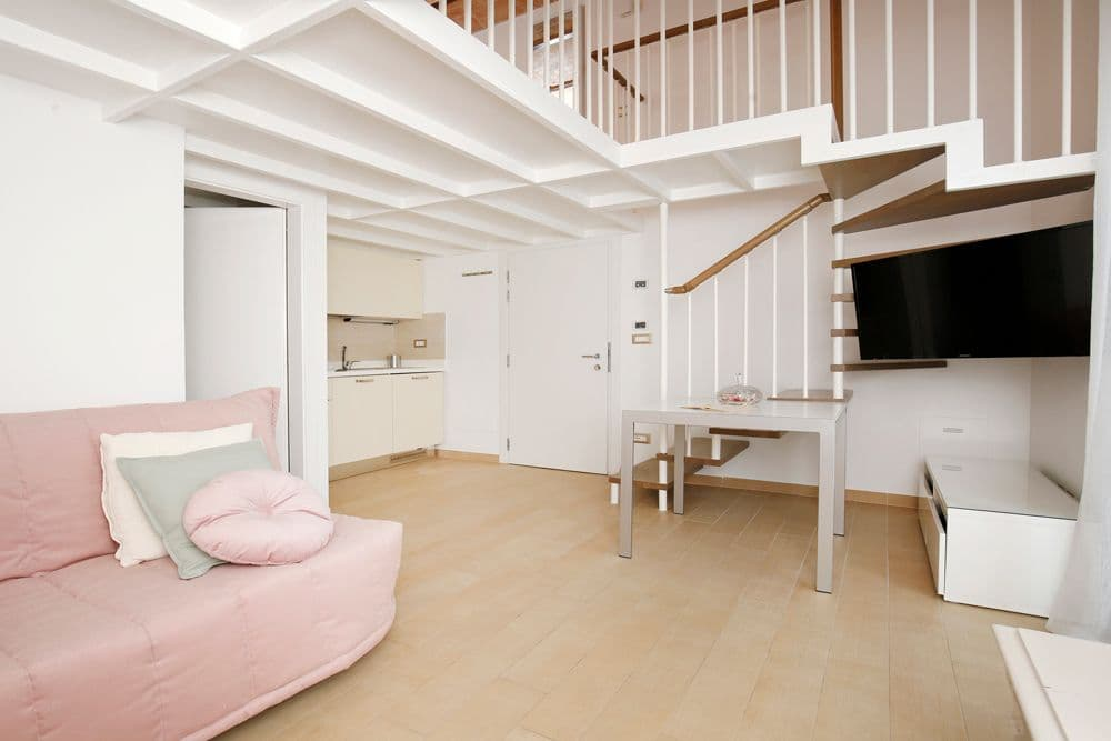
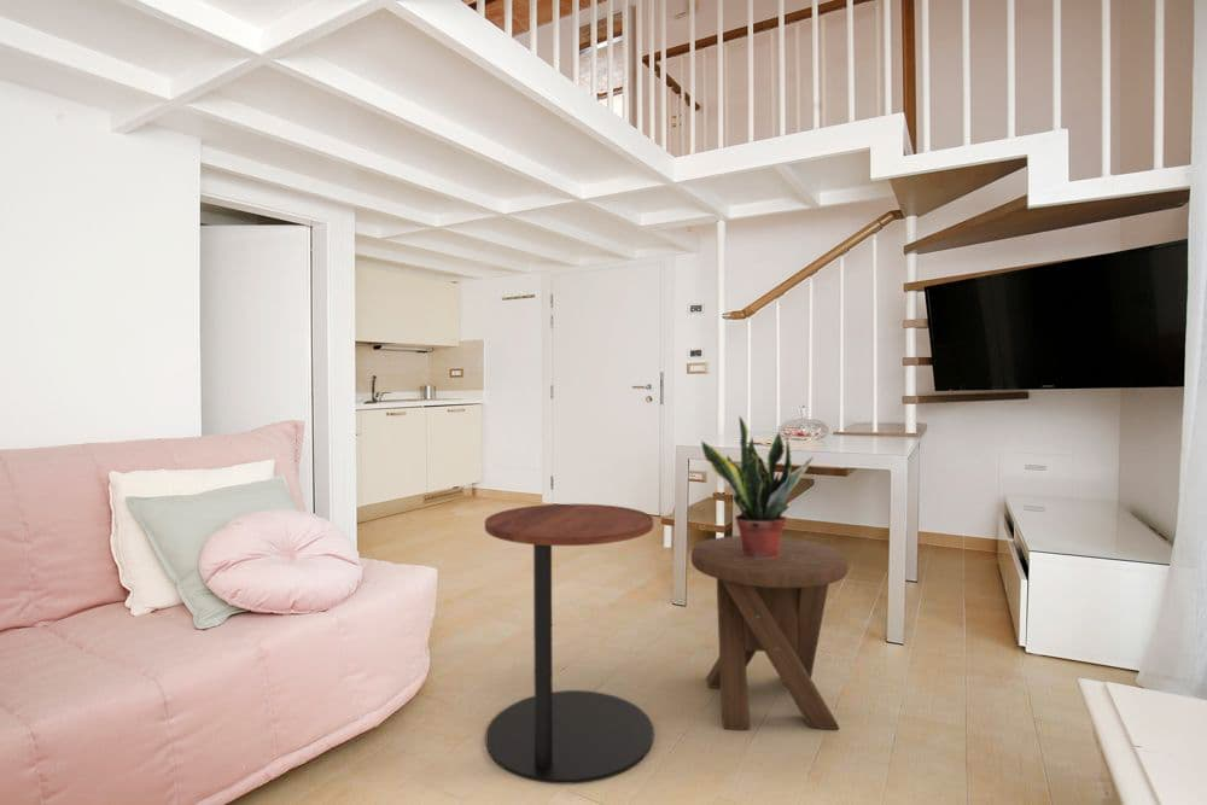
+ music stool (766, 626)
+ potted plant (754, 485)
+ side table (550, 625)
